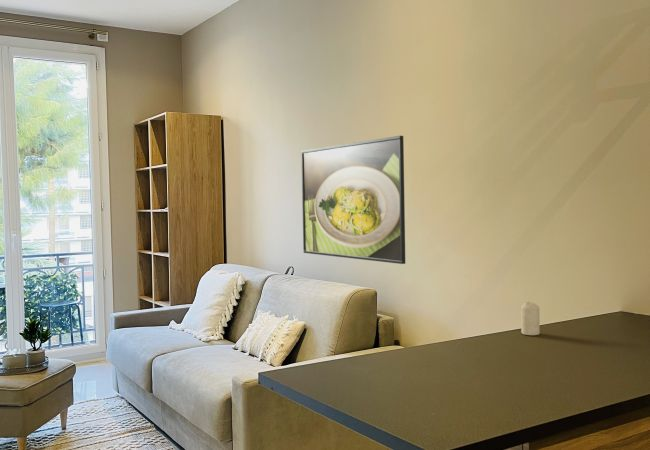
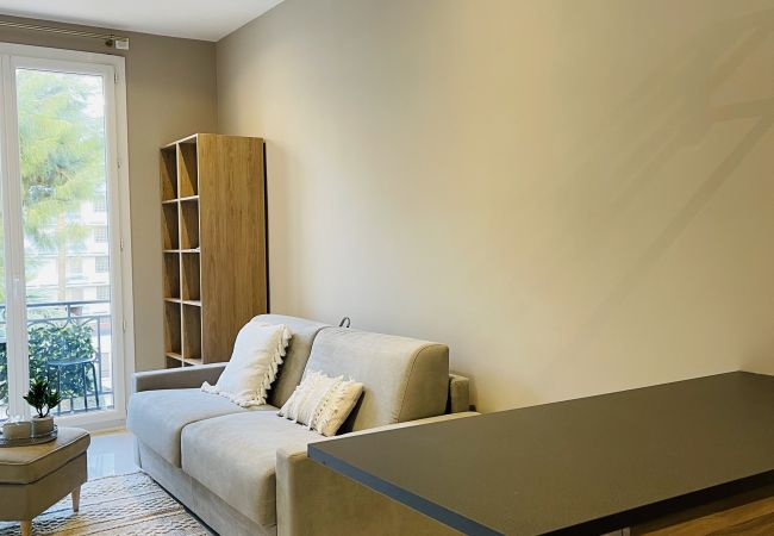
- candle (530, 318)
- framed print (347, 201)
